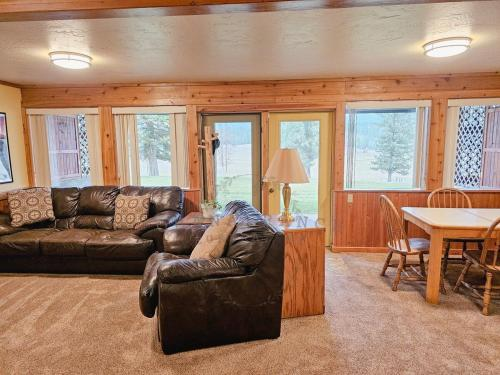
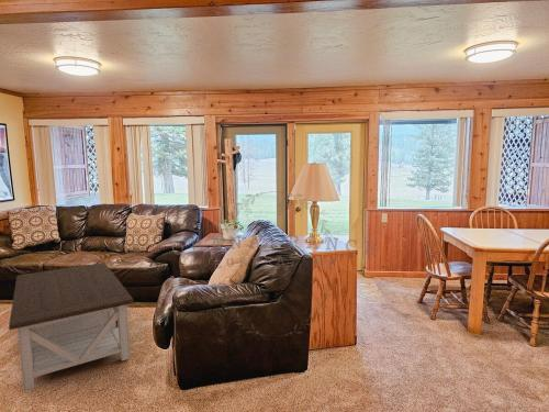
+ coffee table (70, 313)
